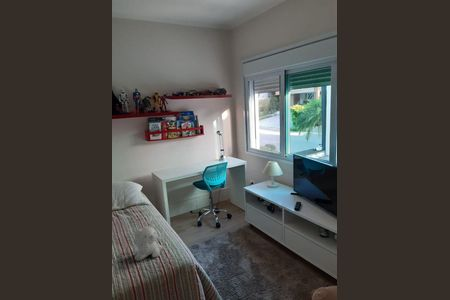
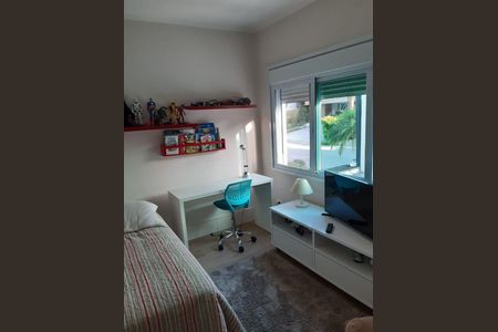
- teddy bear (146, 241)
